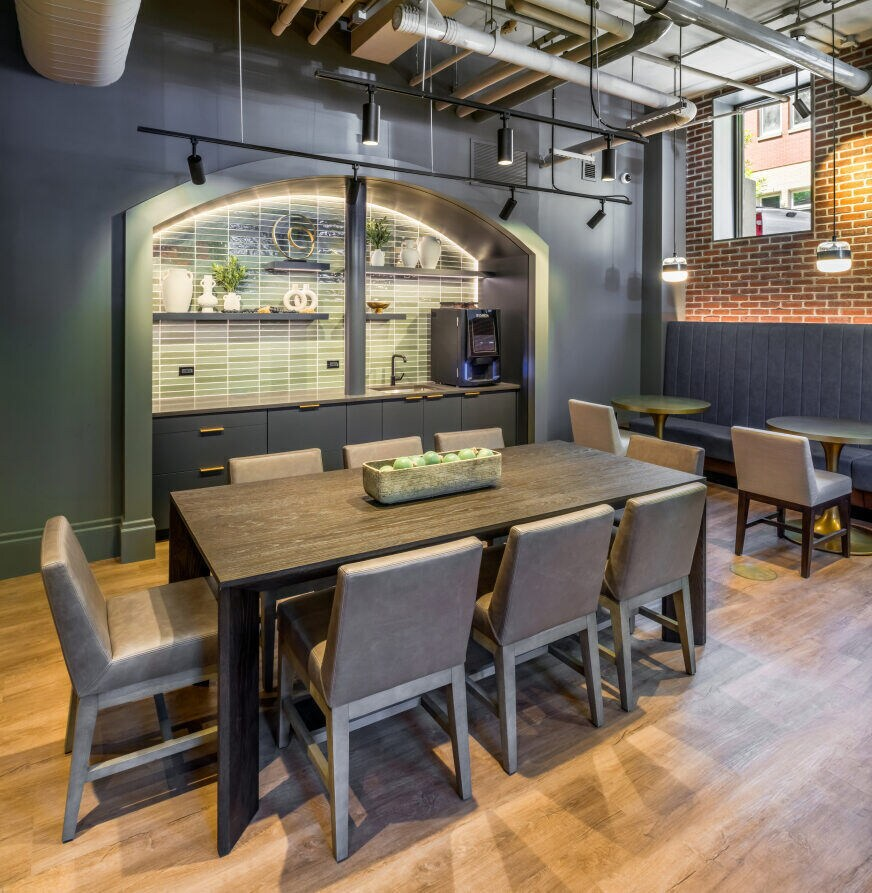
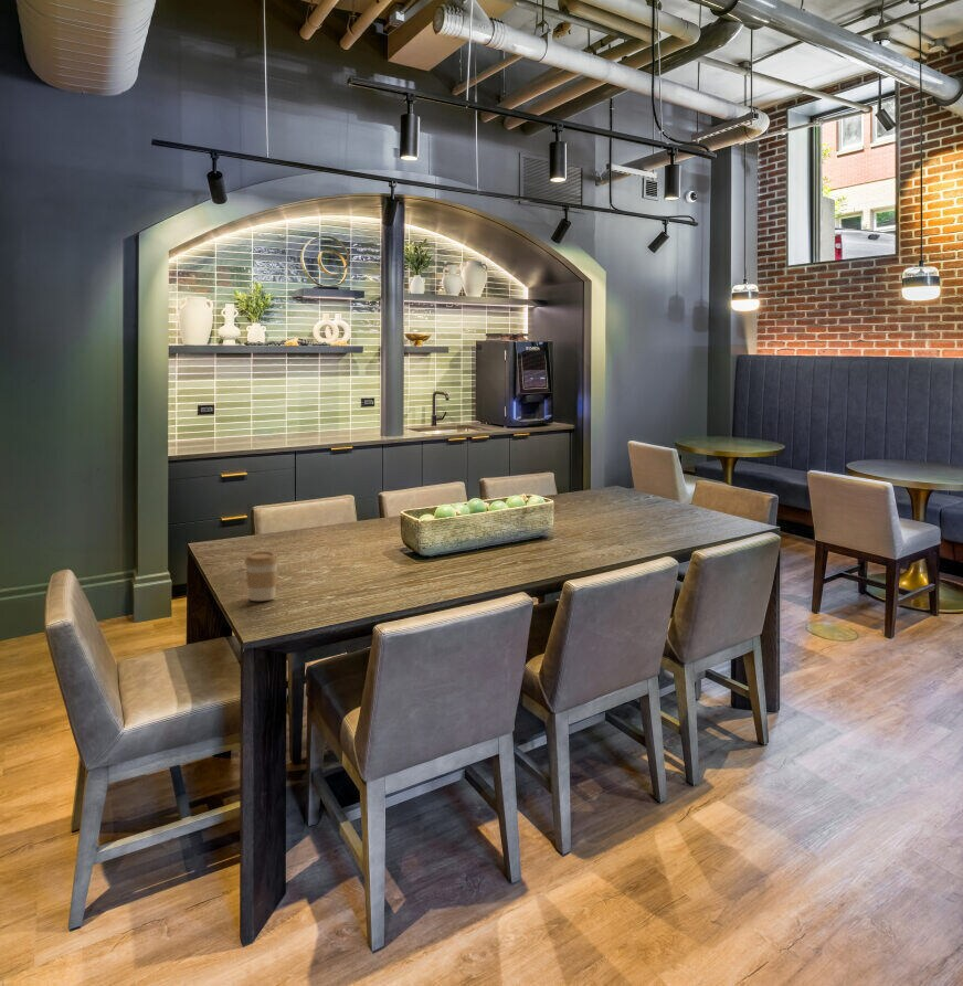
+ coffee cup (262, 575)
